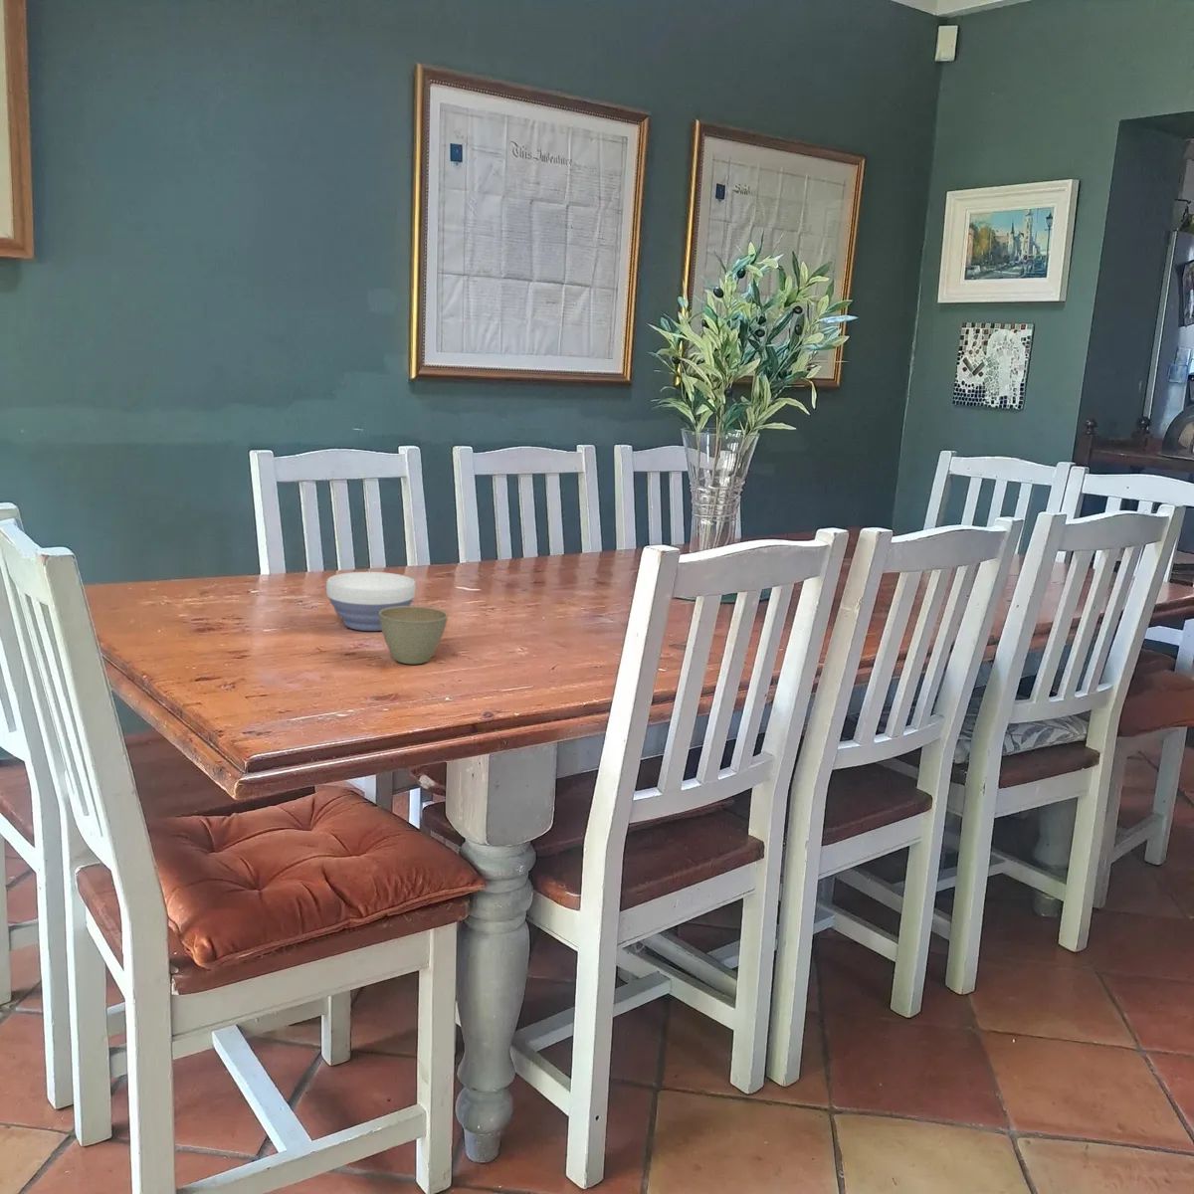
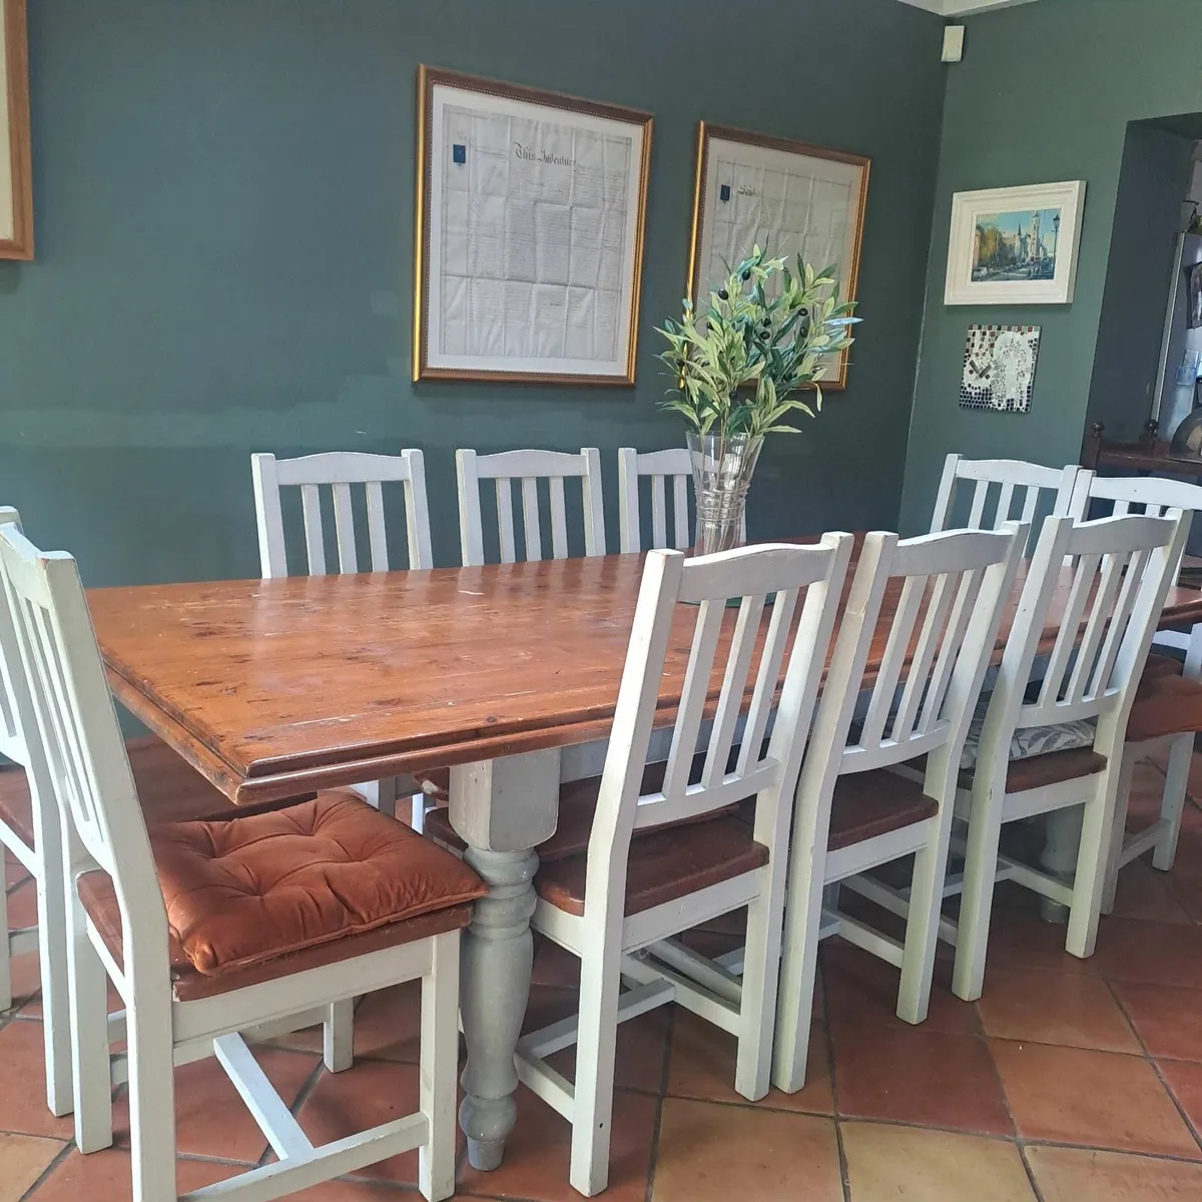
- flower pot (413, 635)
- bowl (371, 602)
